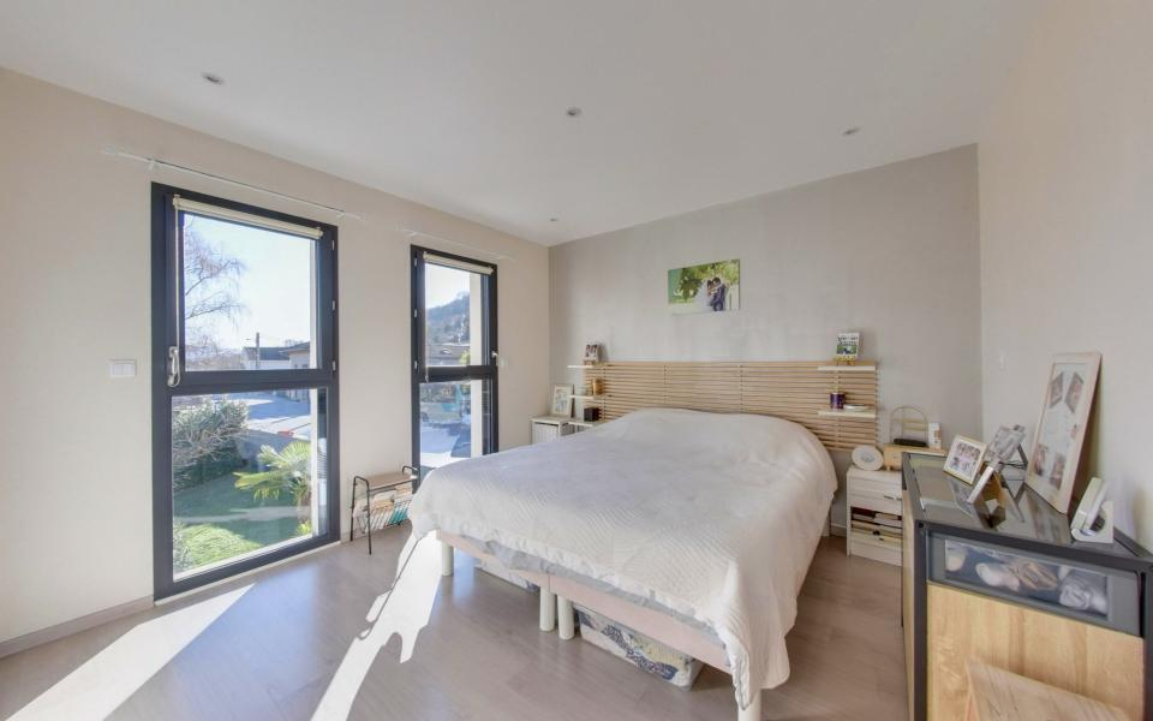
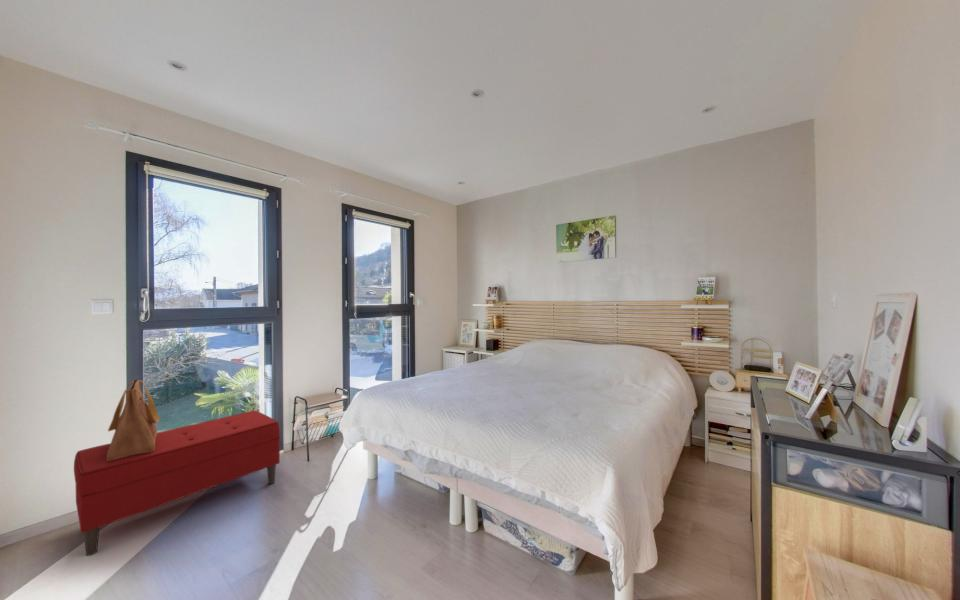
+ tote bag (134, 415)
+ bench (188, 468)
